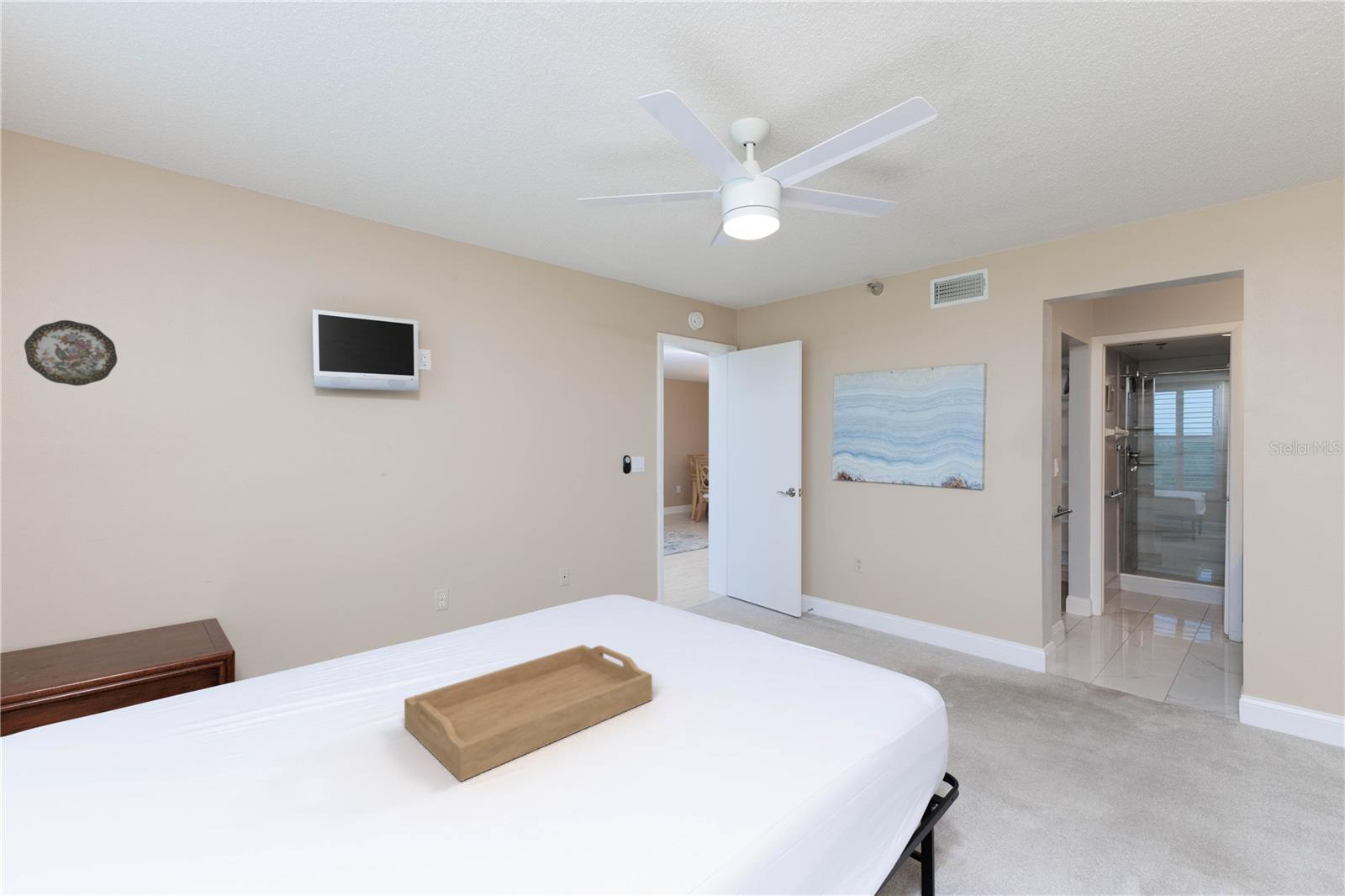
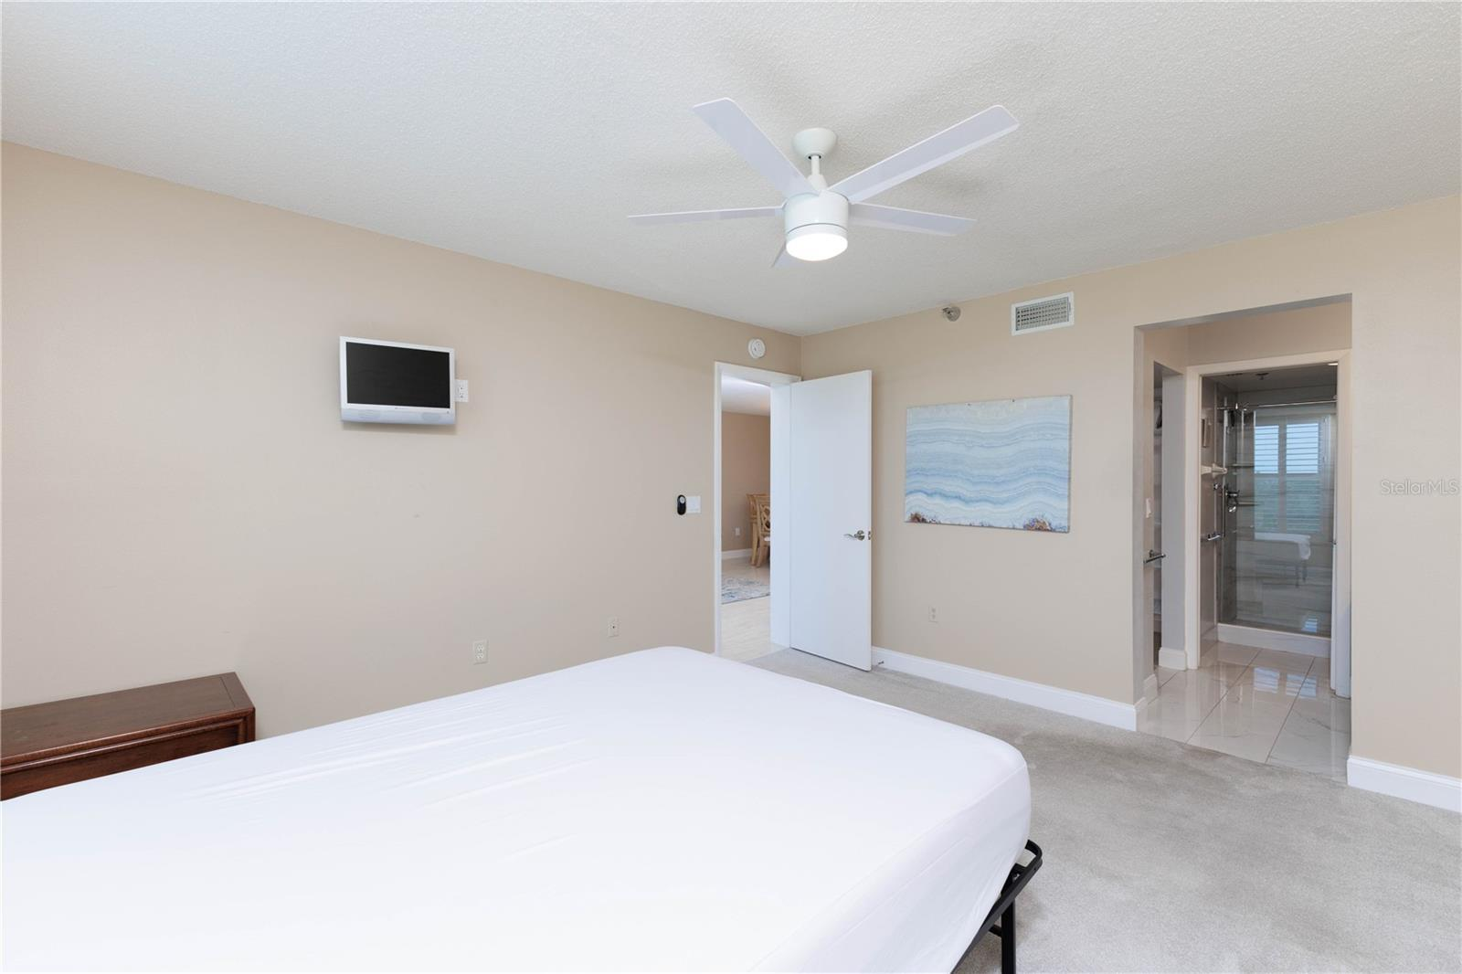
- decorative plate (72, 353)
- serving tray (534, 695)
